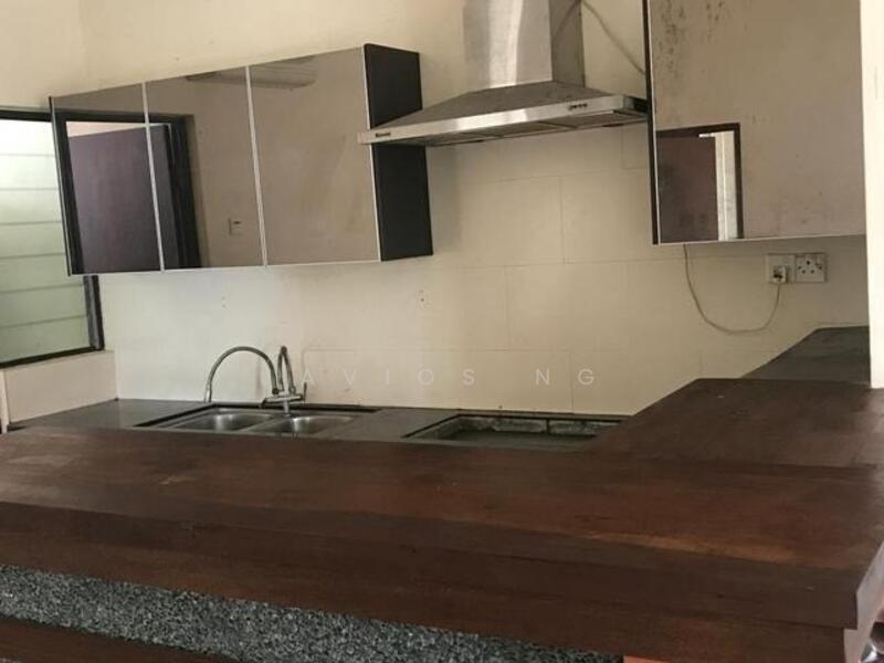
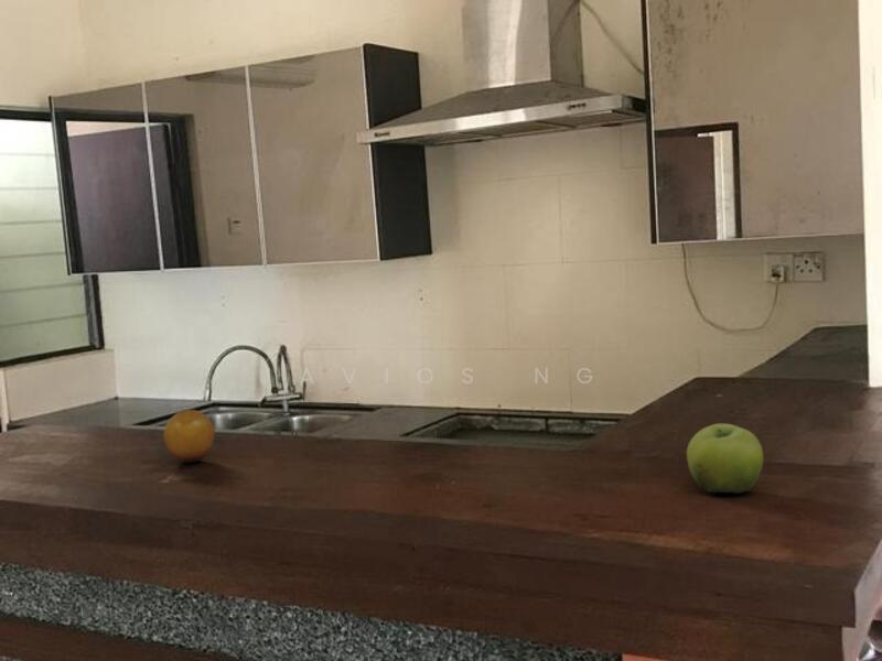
+ fruit (189, 435)
+ fruit (724, 457)
